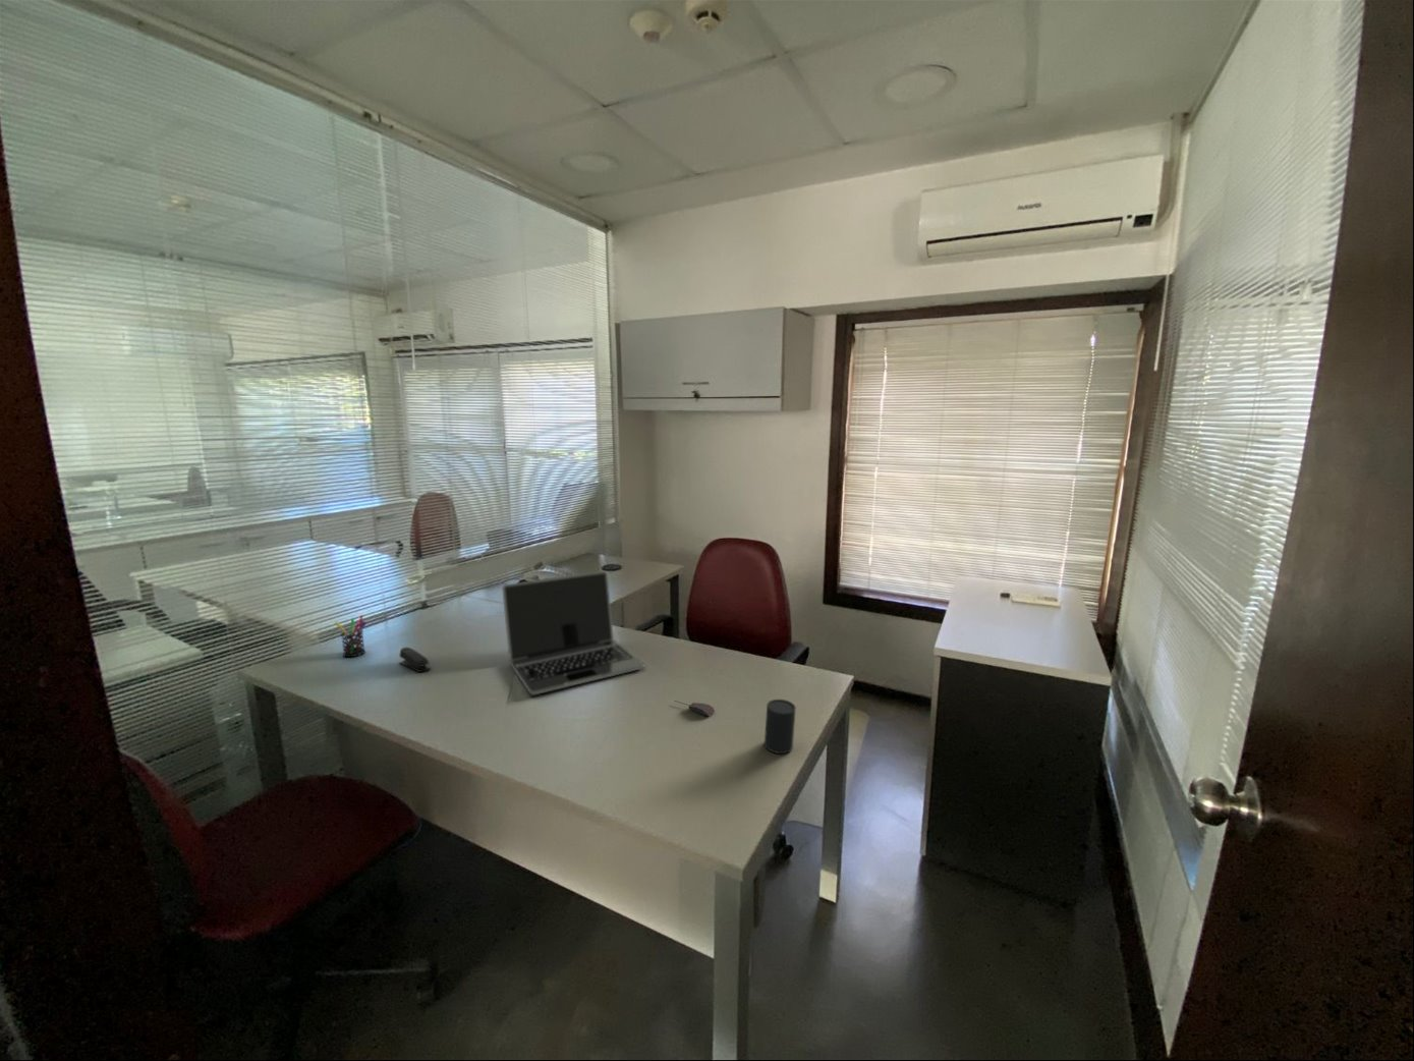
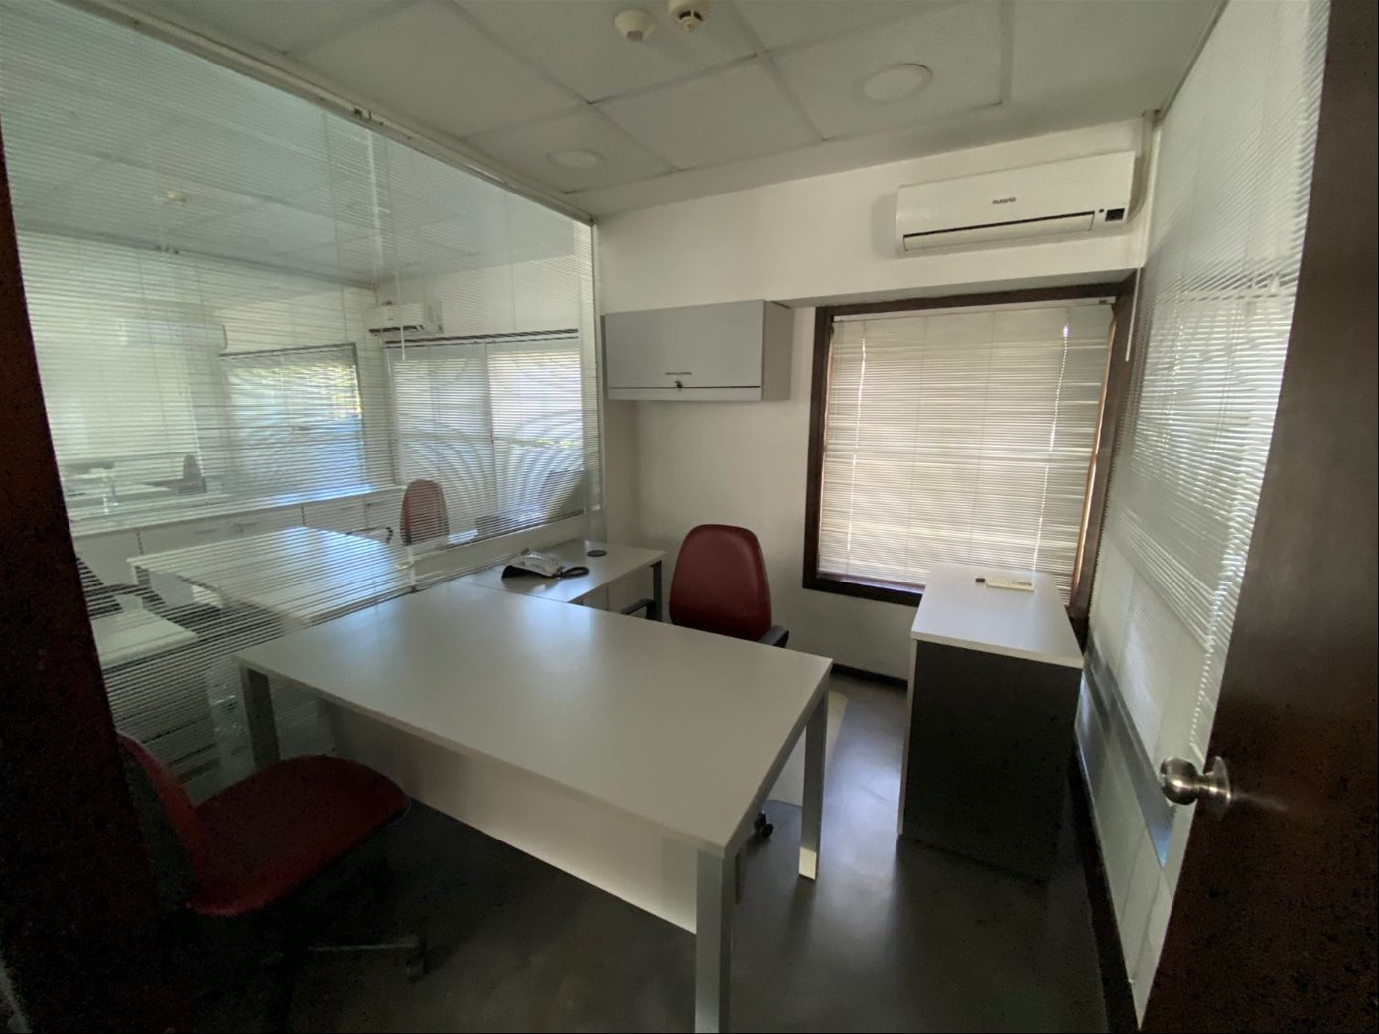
- stapler (413, 659)
- cup (780, 726)
- pen holder (353, 634)
- computer mouse (692, 705)
- laptop (573, 626)
